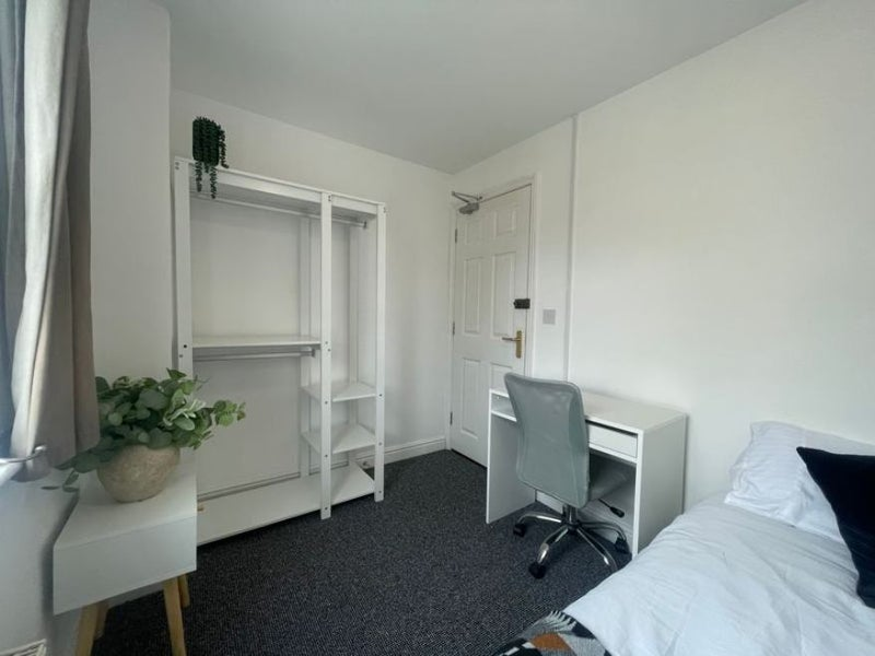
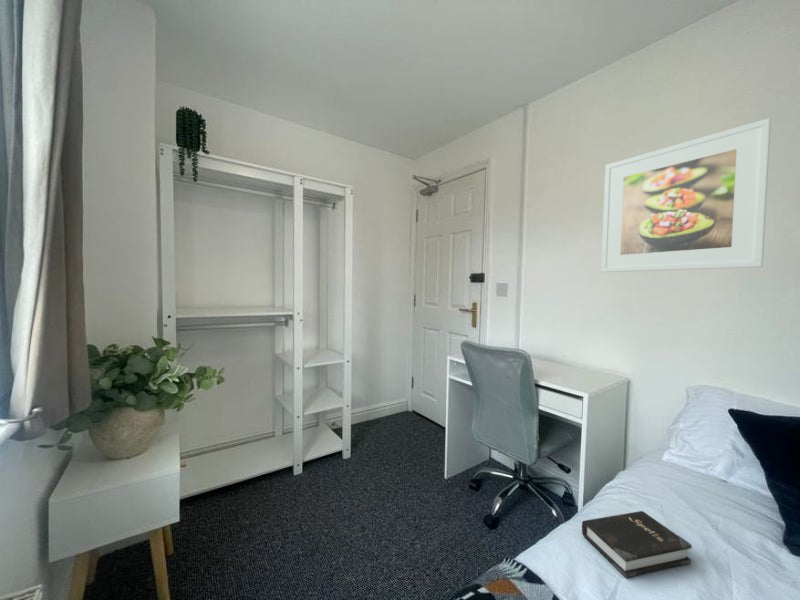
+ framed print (672, 208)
+ hardback book (633, 539)
